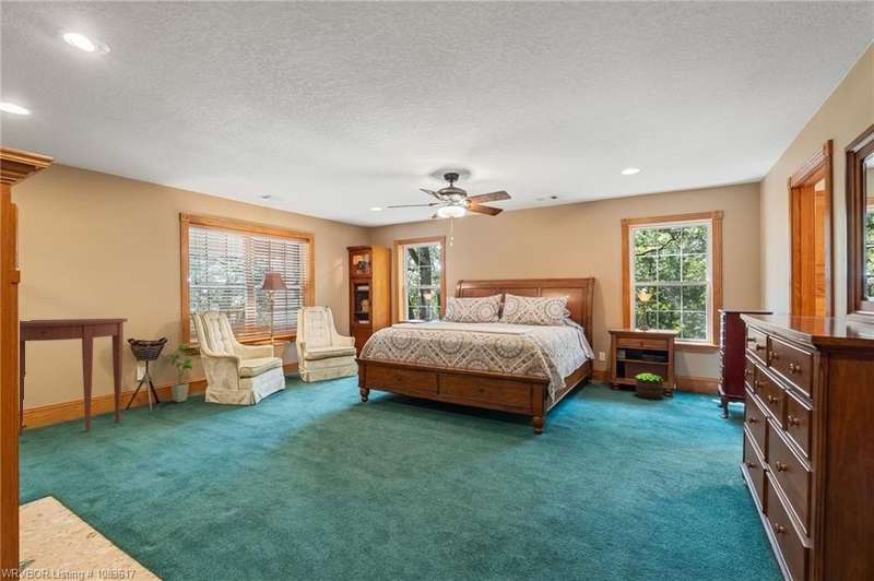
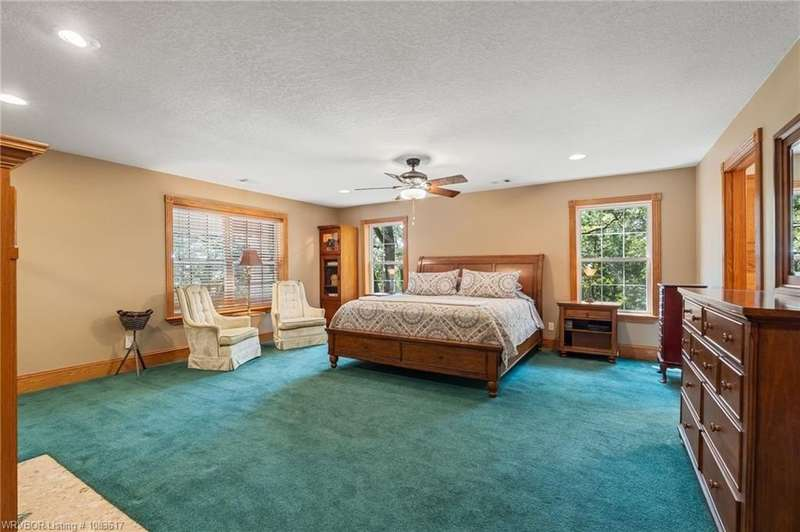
- potted plant (649, 384)
- house plant (184, 369)
- console table (83, 372)
